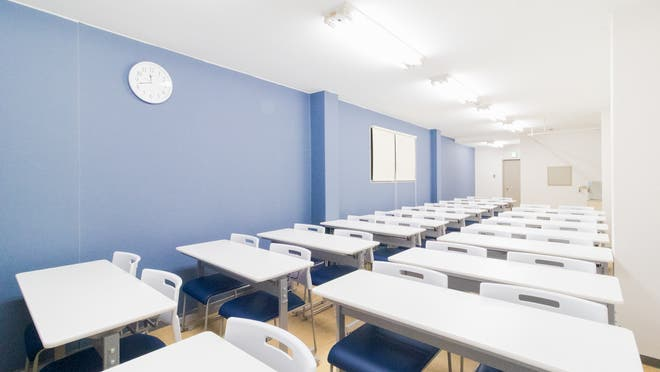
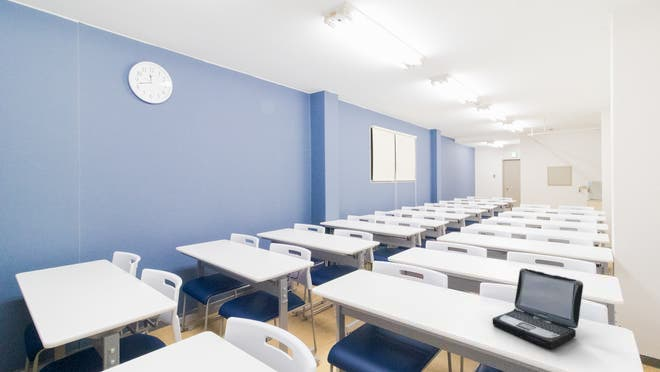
+ laptop (535, 302)
